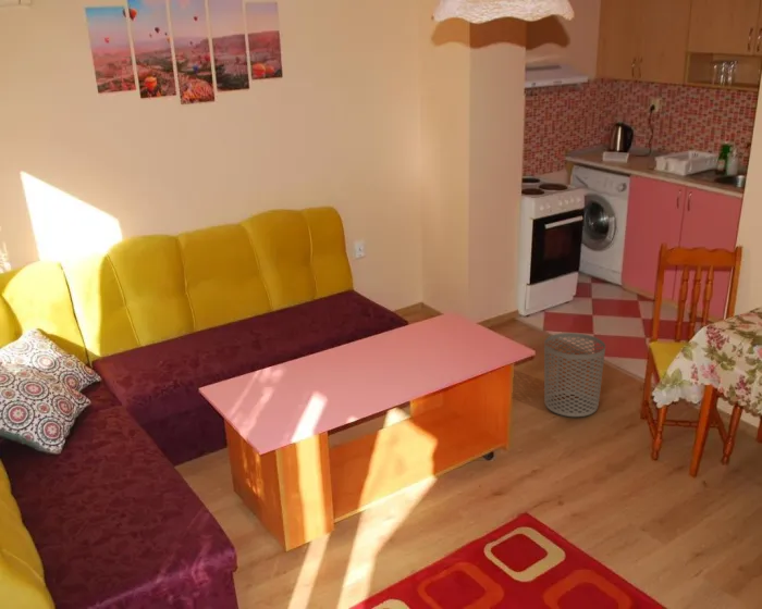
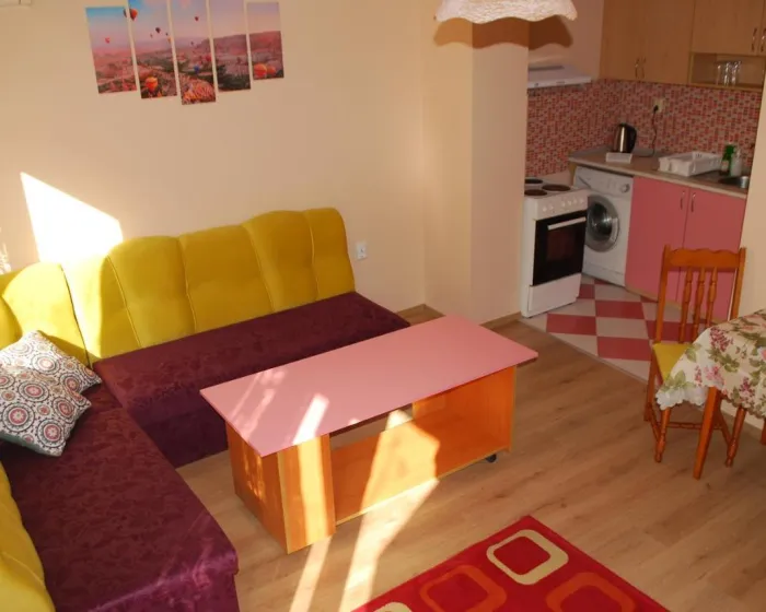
- waste bin (573, 374)
